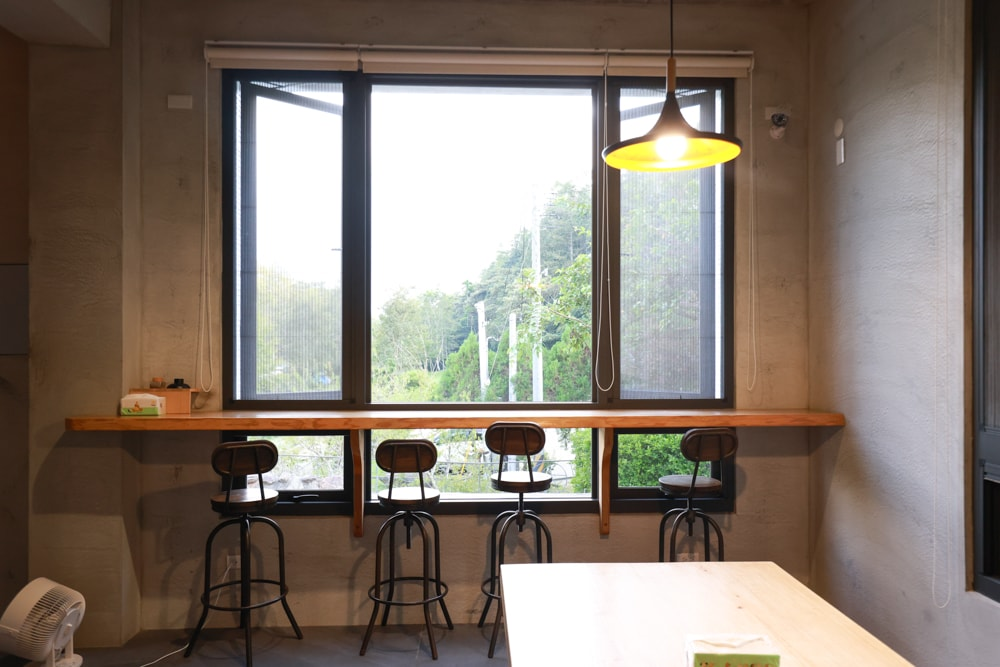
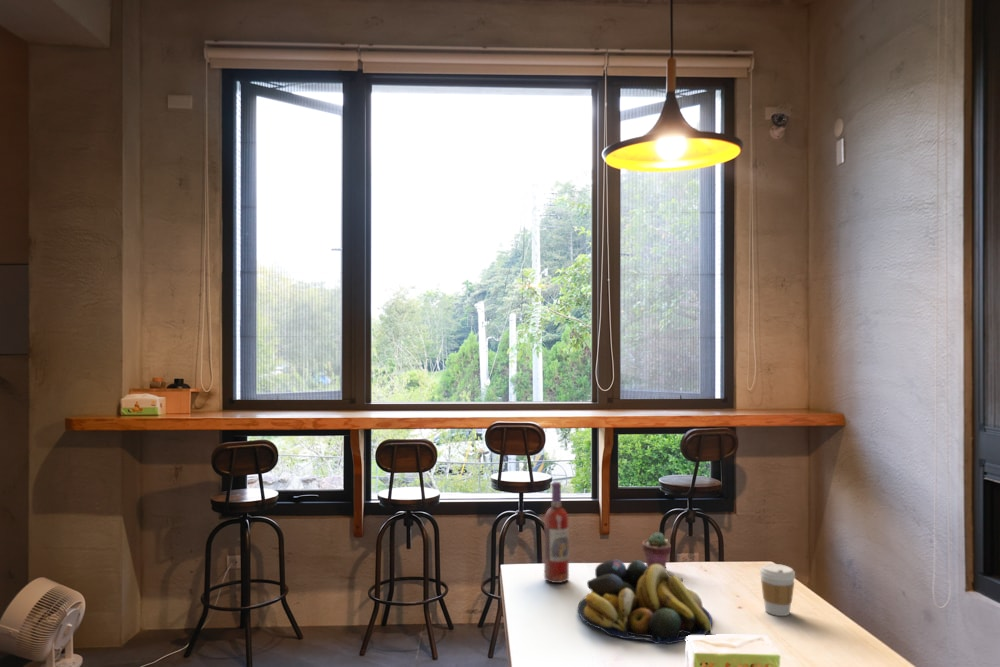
+ potted succulent (656, 551)
+ fruit bowl (644, 591)
+ wine bottle (556, 531)
+ coffee cup (777, 588)
